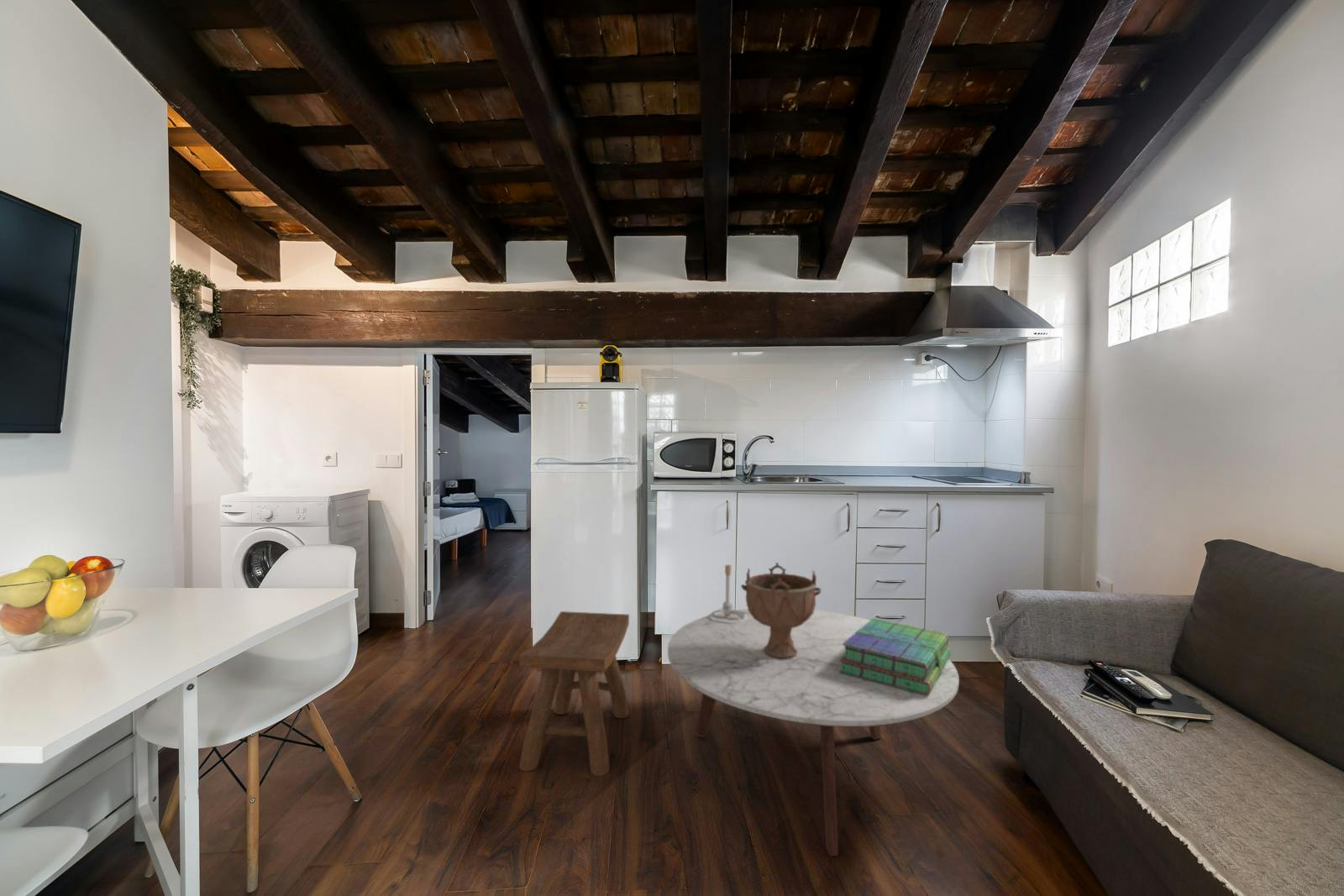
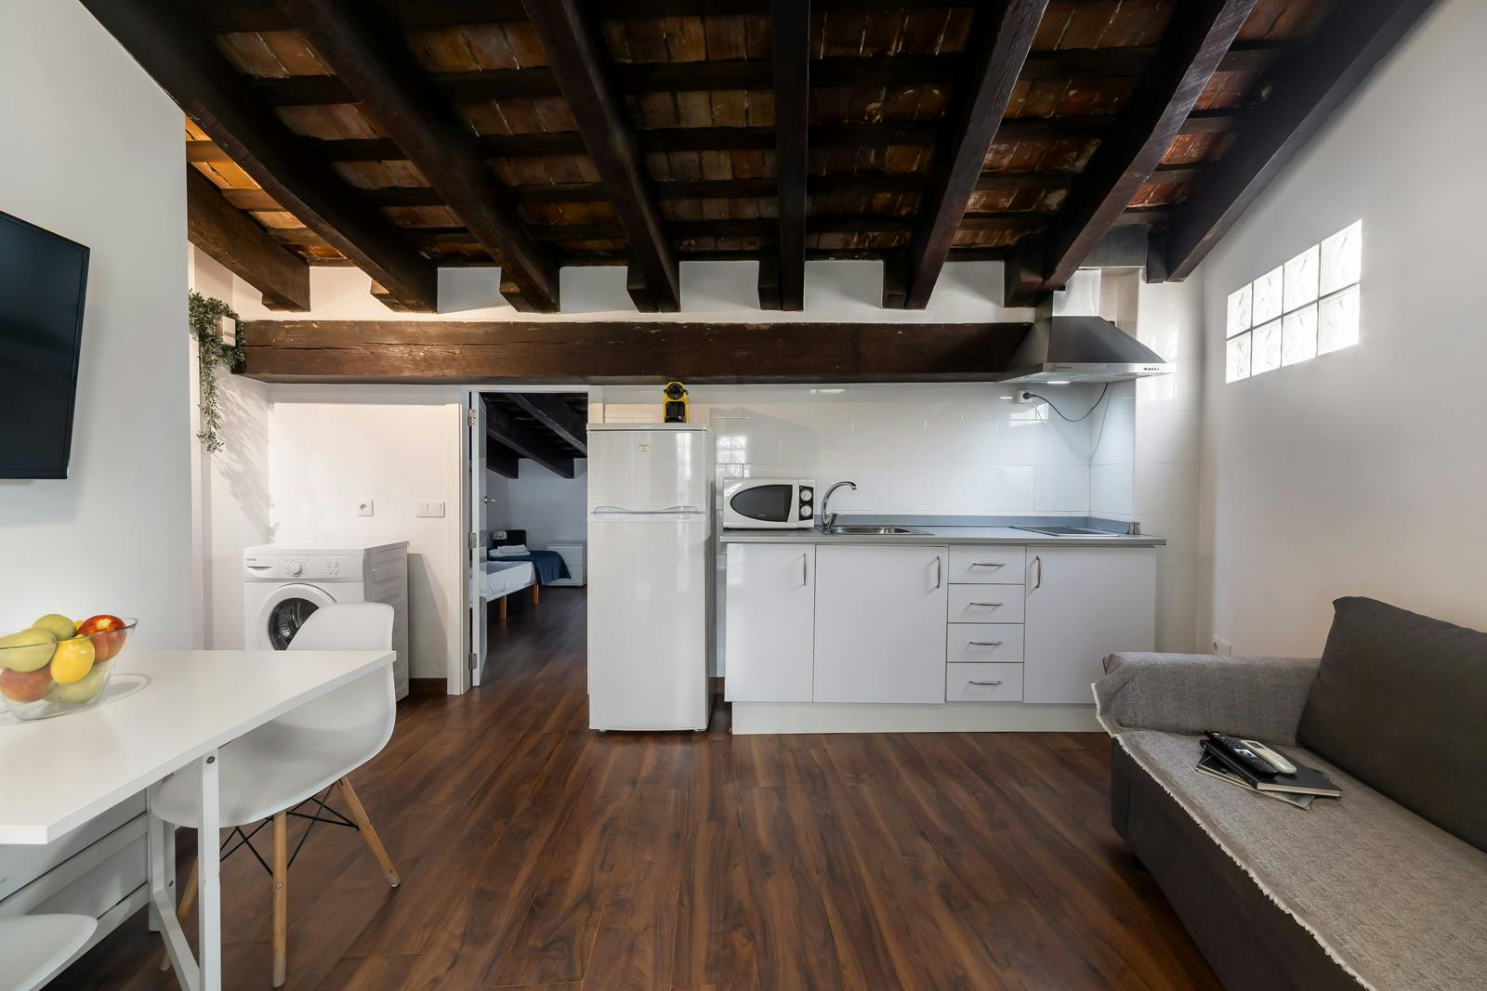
- stool (580, 684)
- lamp base (729, 593)
- stack of books (896, 651)
- decorative bowl (780, 610)
- coffee table (803, 709)
